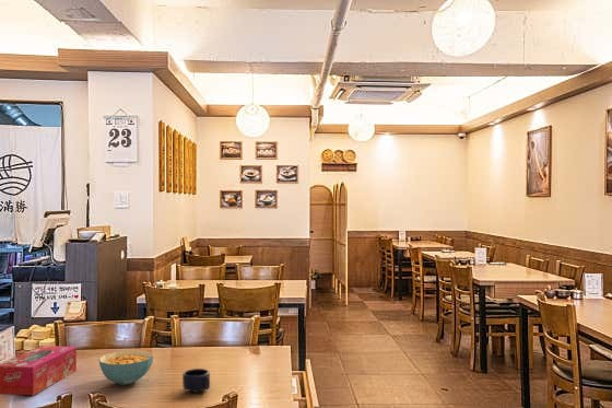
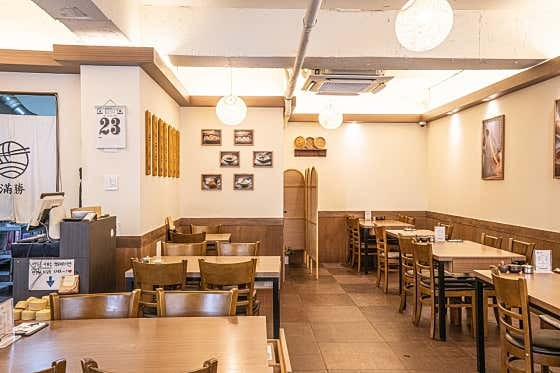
- tissue box (37, 369)
- mug (198, 382)
- cereal bowl (126, 369)
